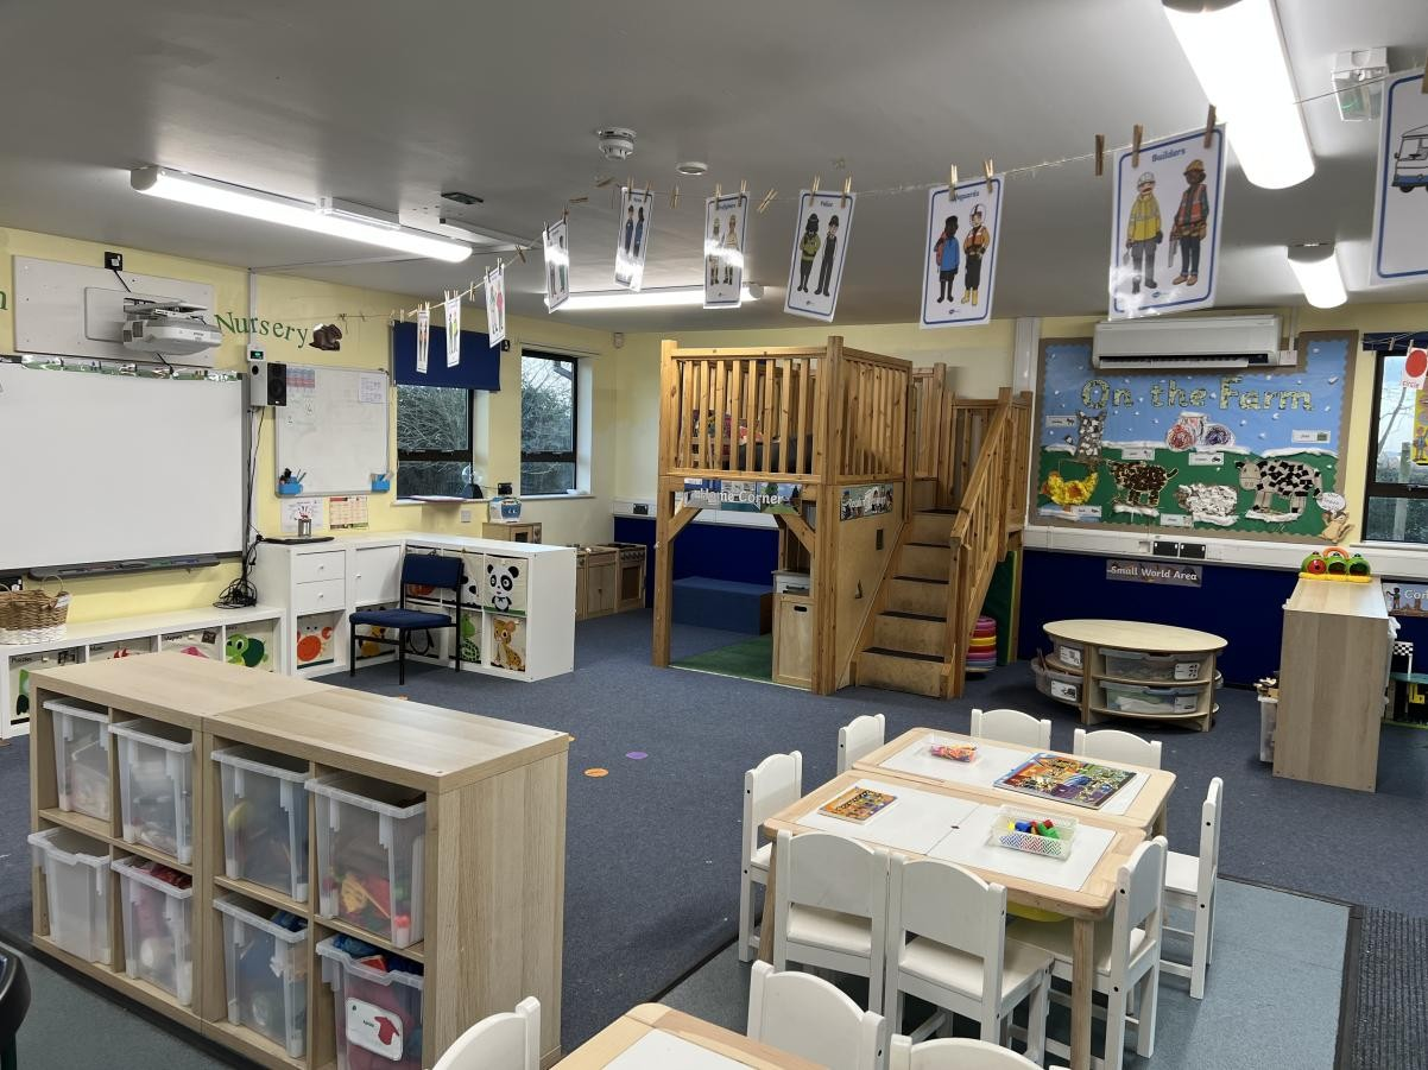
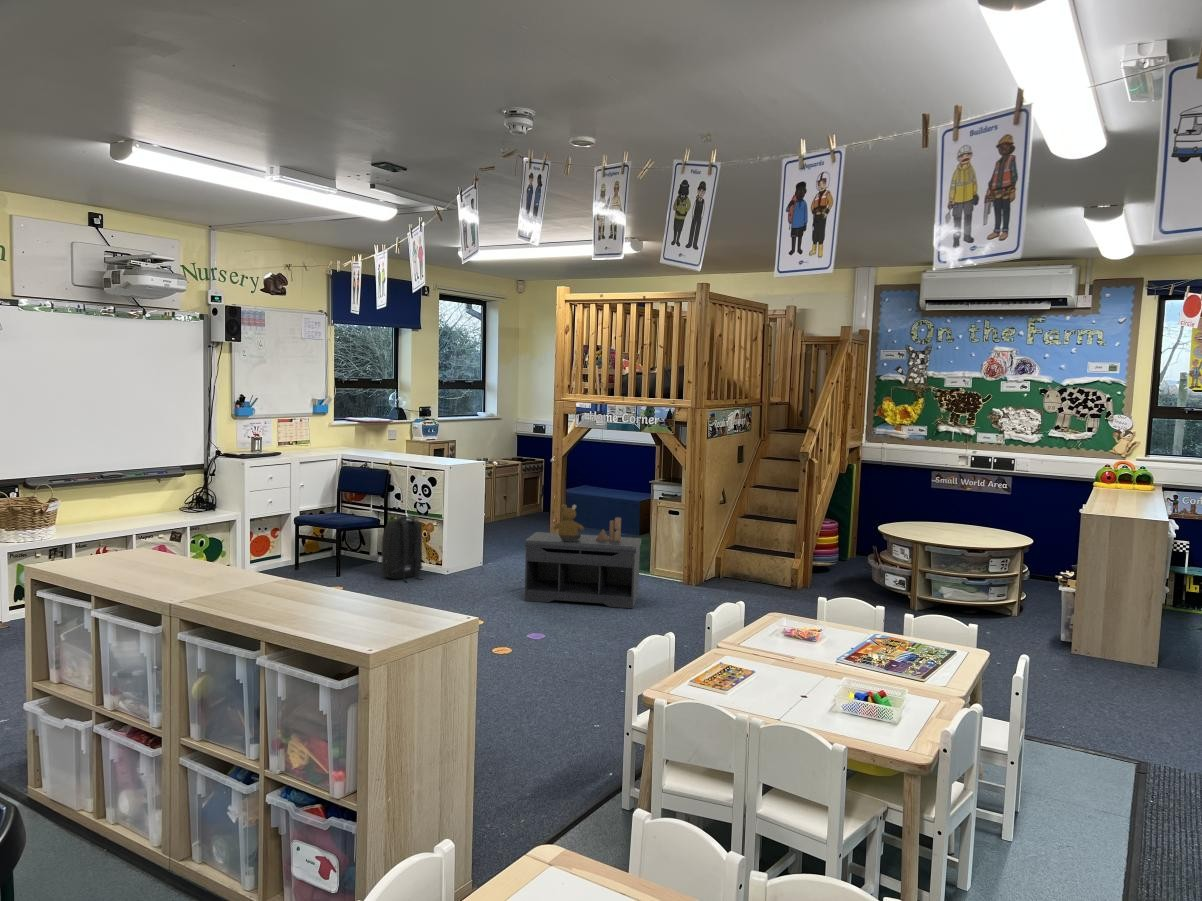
+ wooden block set (610, 528)
+ backpack (403, 547)
+ bear (569, 522)
+ bench (583, 568)
